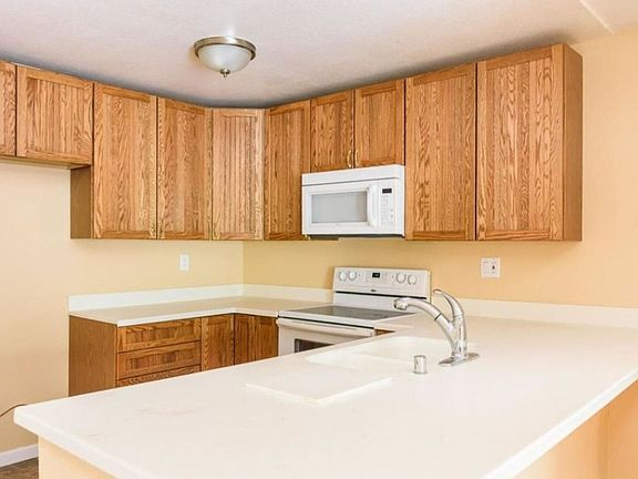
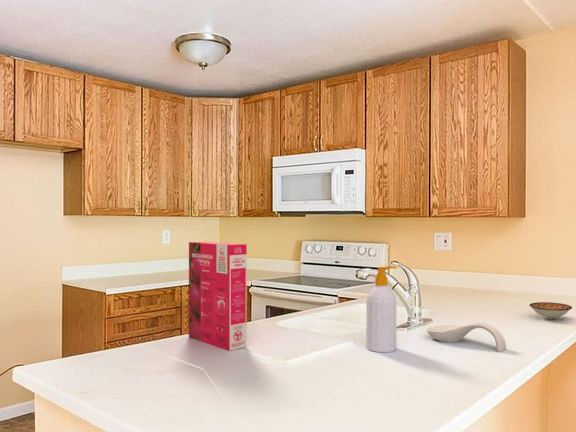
+ cereal box (216, 292)
+ soap bottle (382, 307)
+ spoon rest (464, 332)
+ bowl (550, 312)
